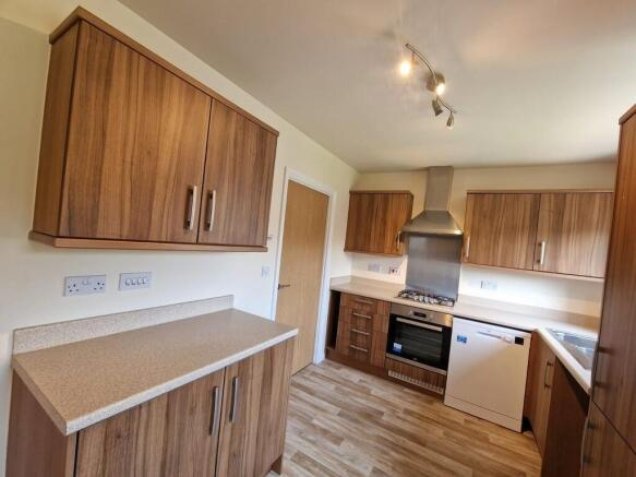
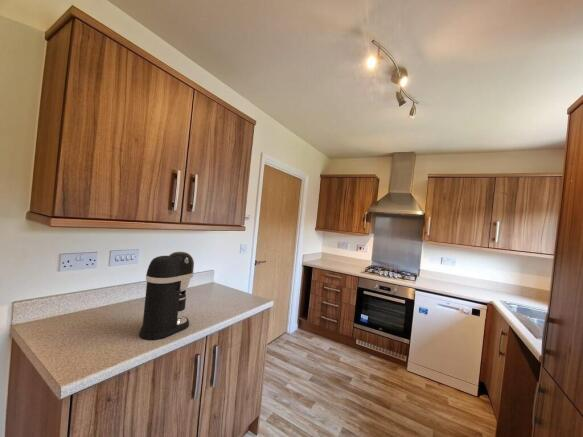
+ coffee maker (169, 290)
